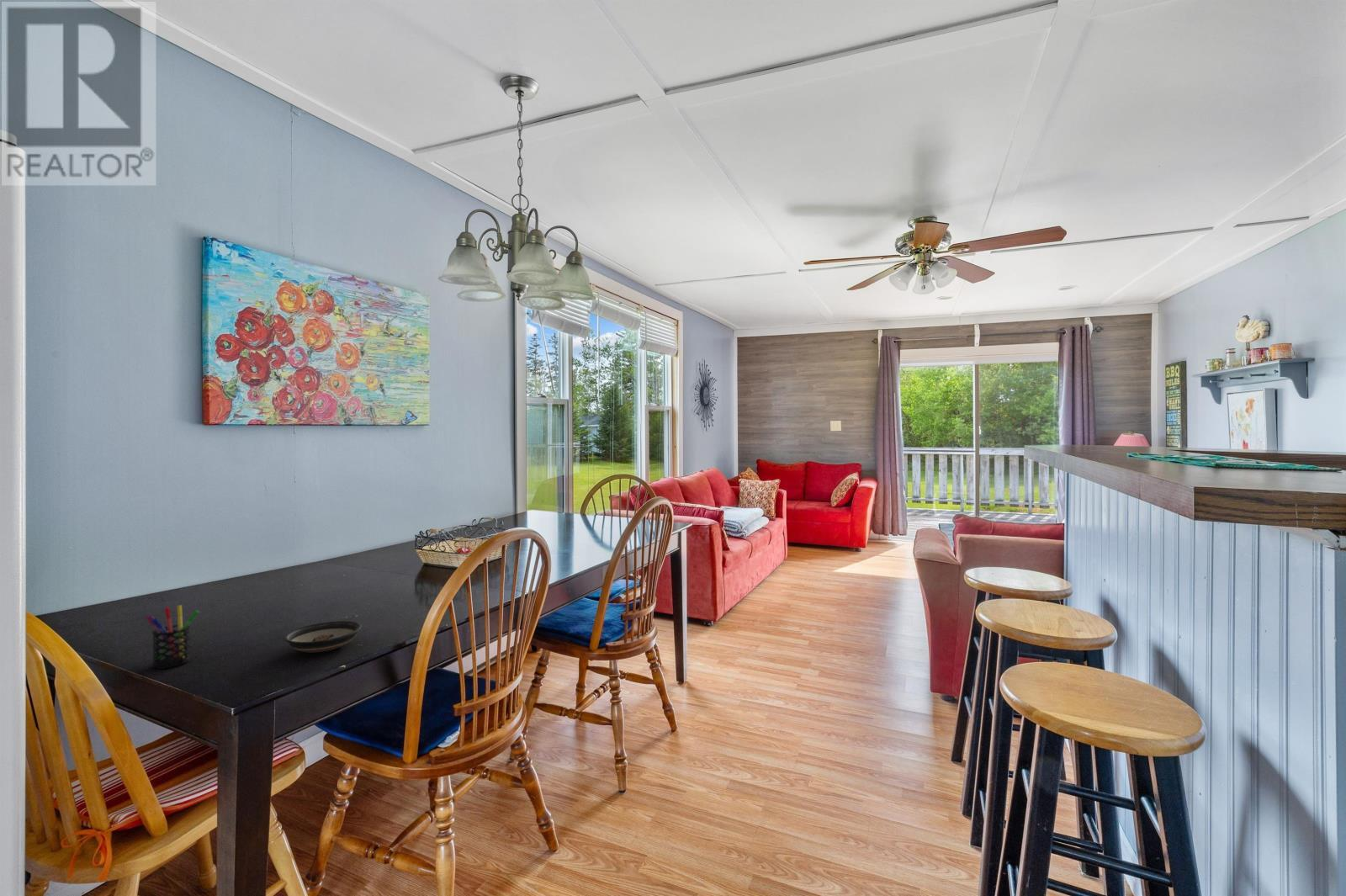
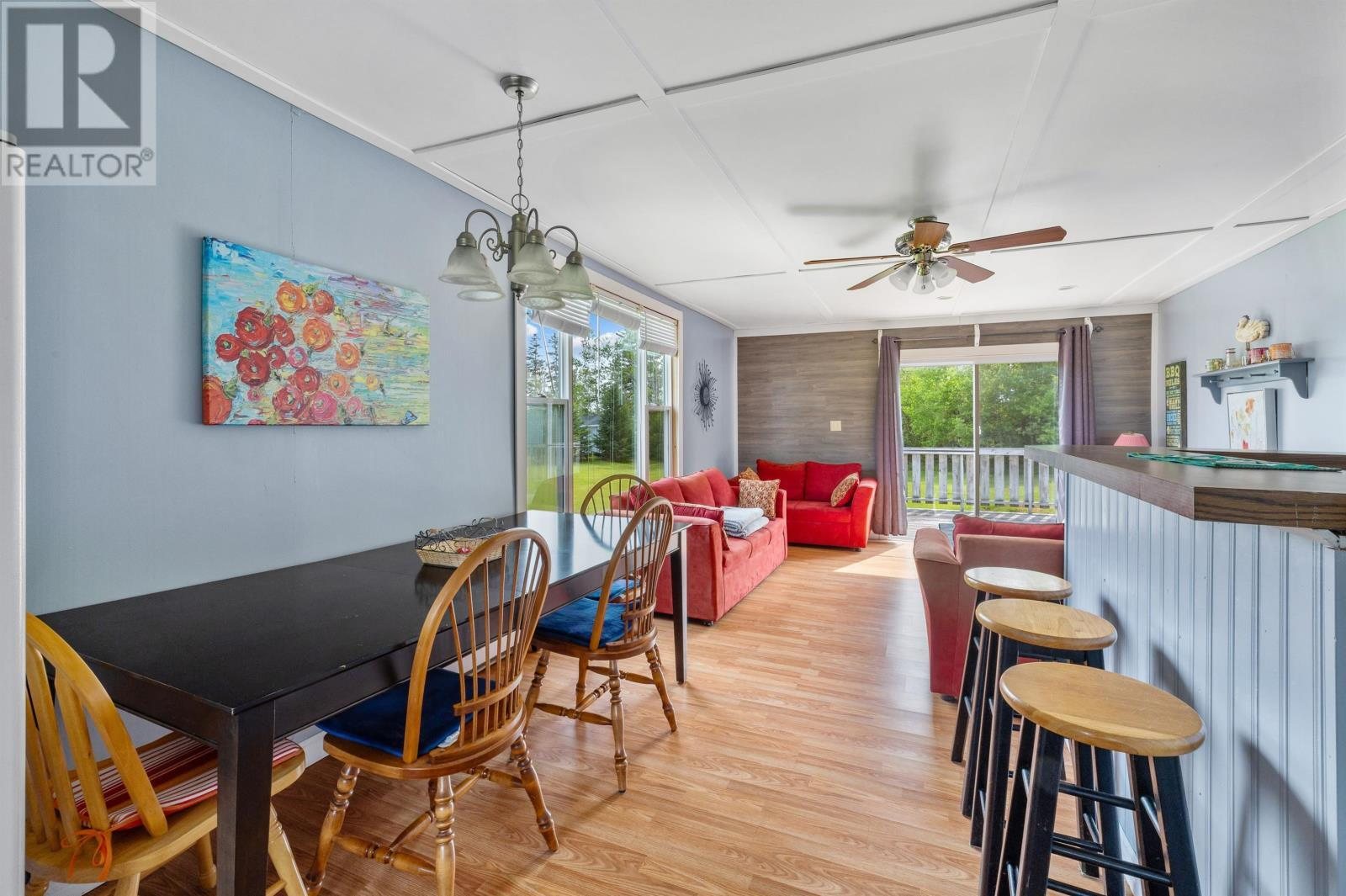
- pen holder (175, 633)
- saucer (323, 639)
